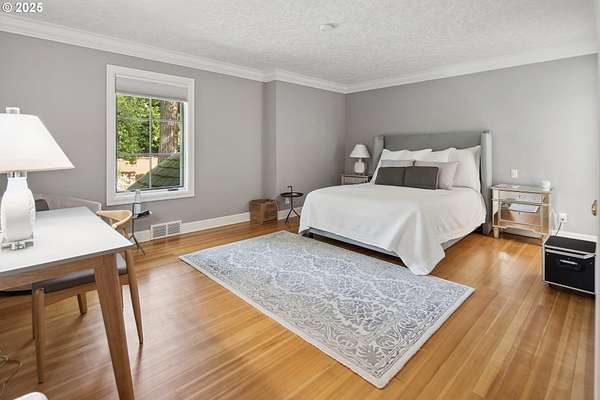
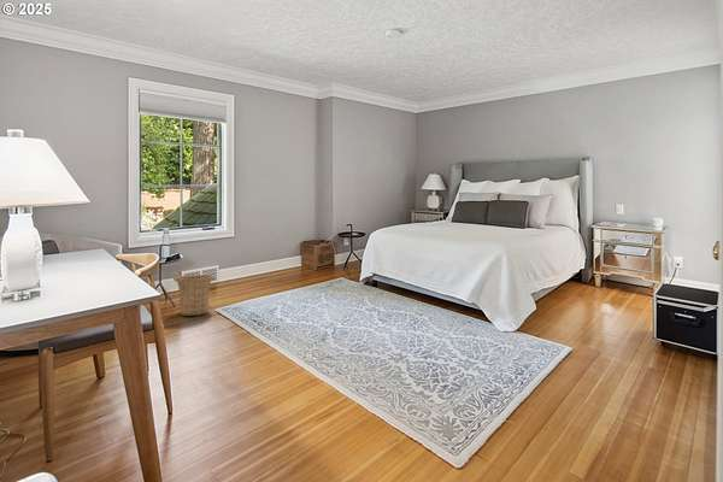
+ basket (194, 294)
